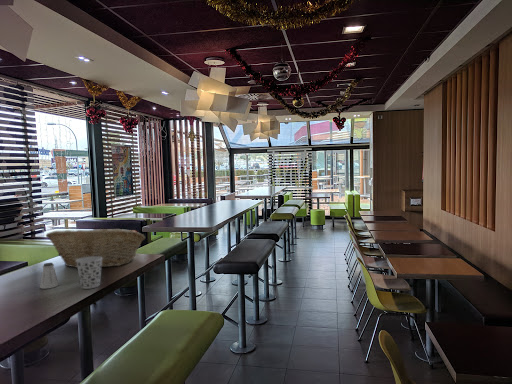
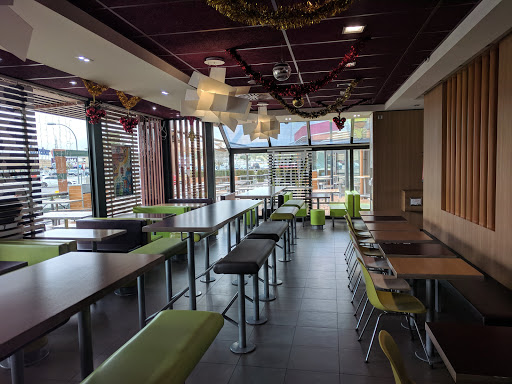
- saltshaker (48, 274)
- fruit basket (97, 244)
- cup (89, 272)
